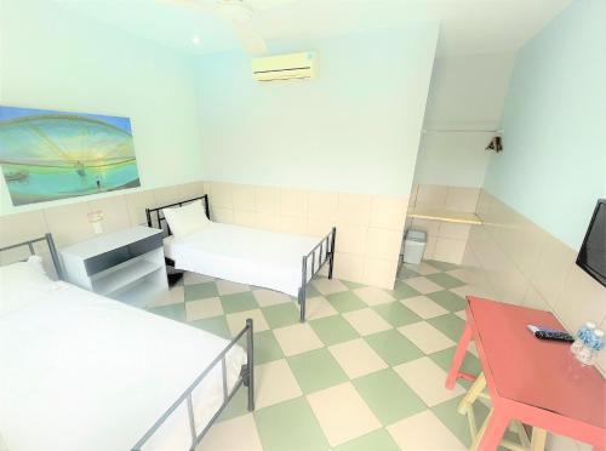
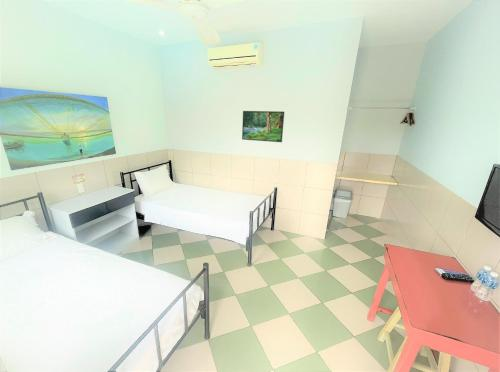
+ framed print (262, 126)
